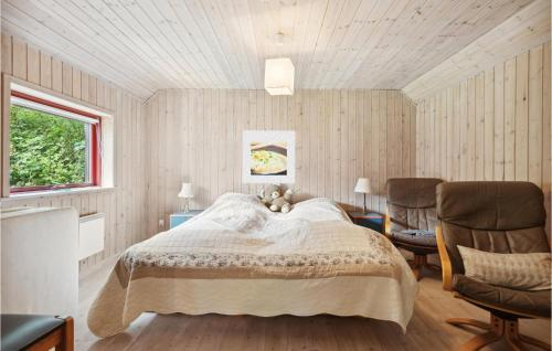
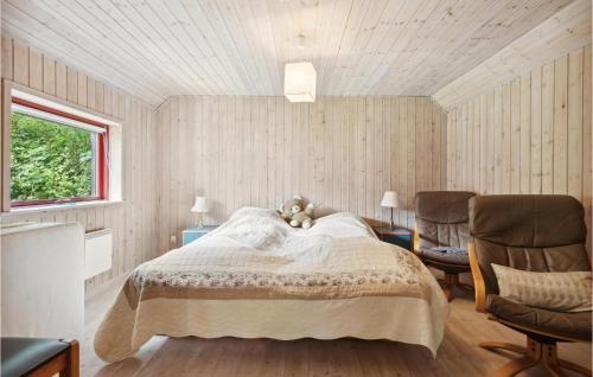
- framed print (268, 157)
